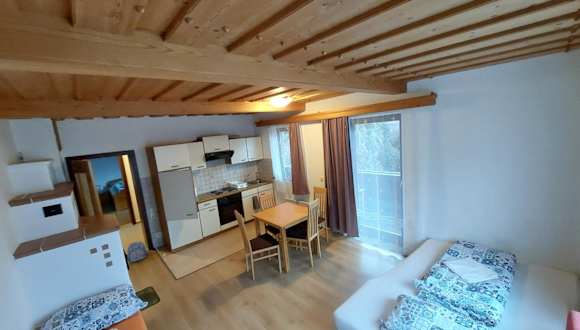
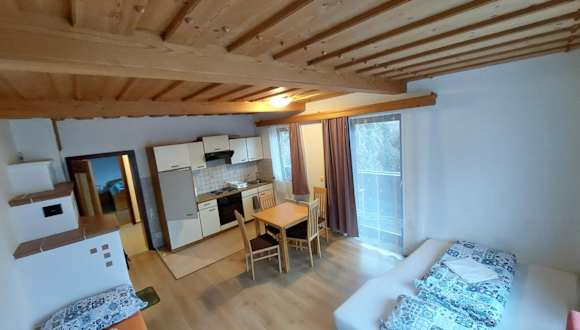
- backpack (136, 251)
